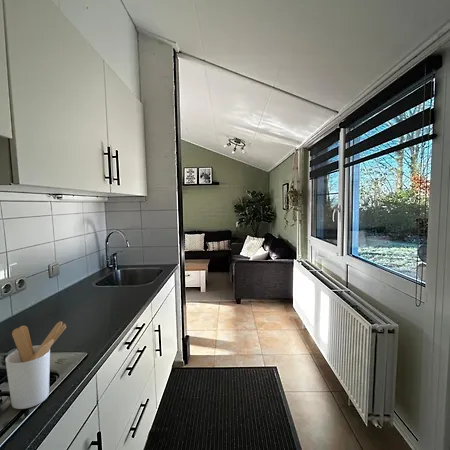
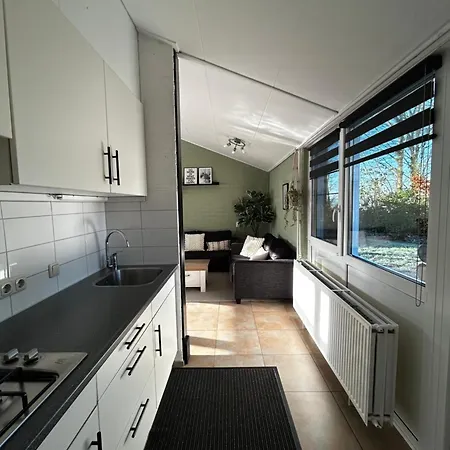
- utensil holder (39, 361)
